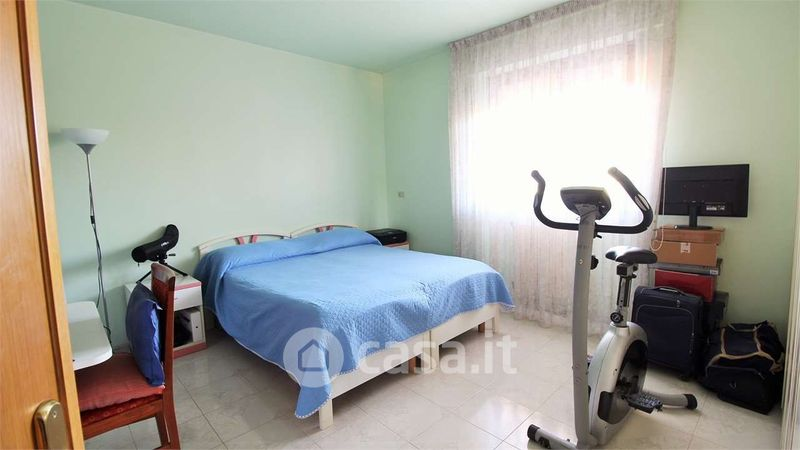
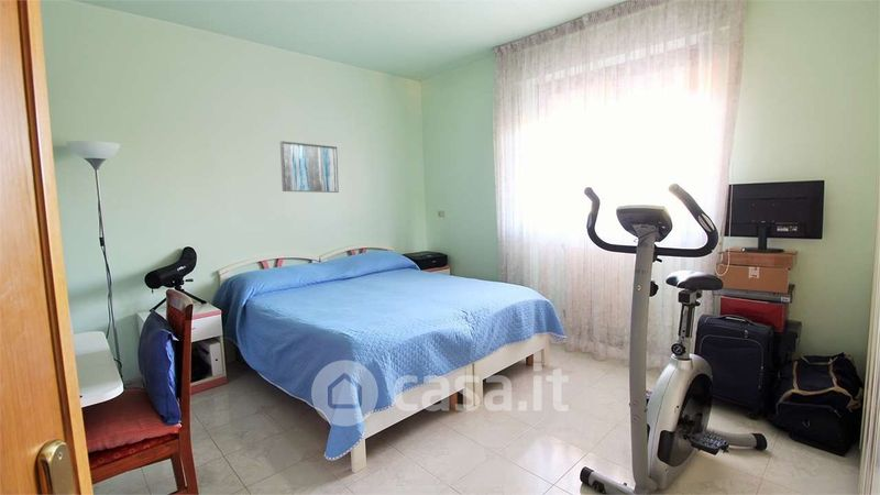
+ wall art (310, 167)
